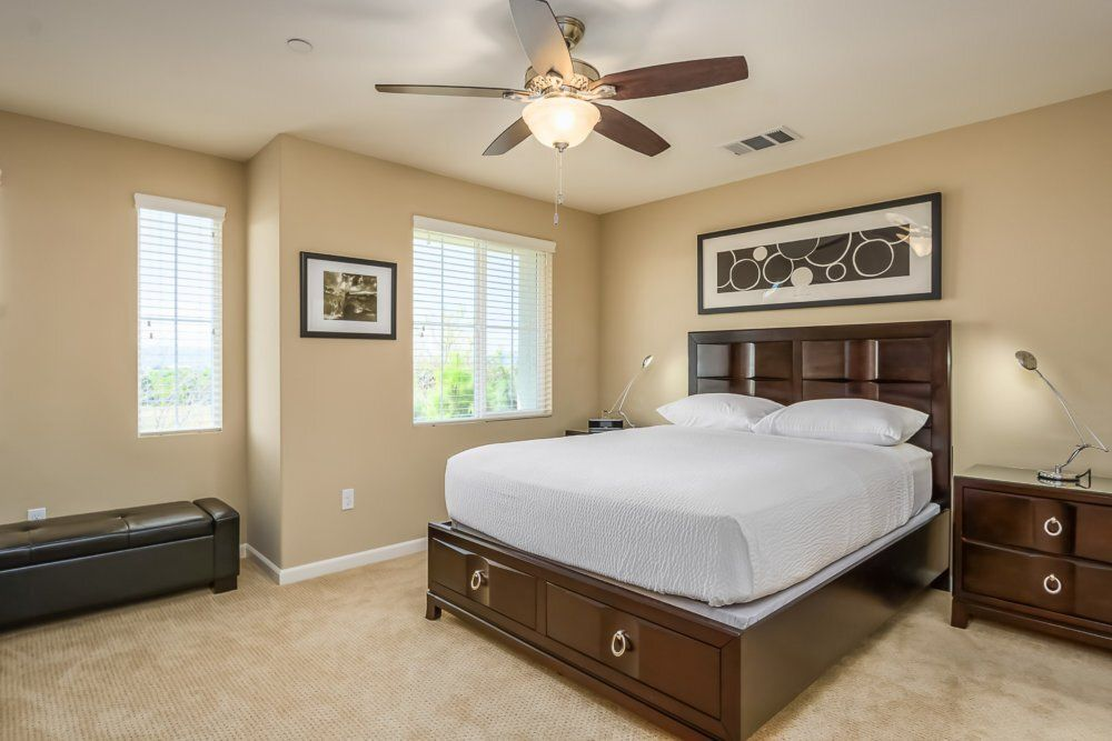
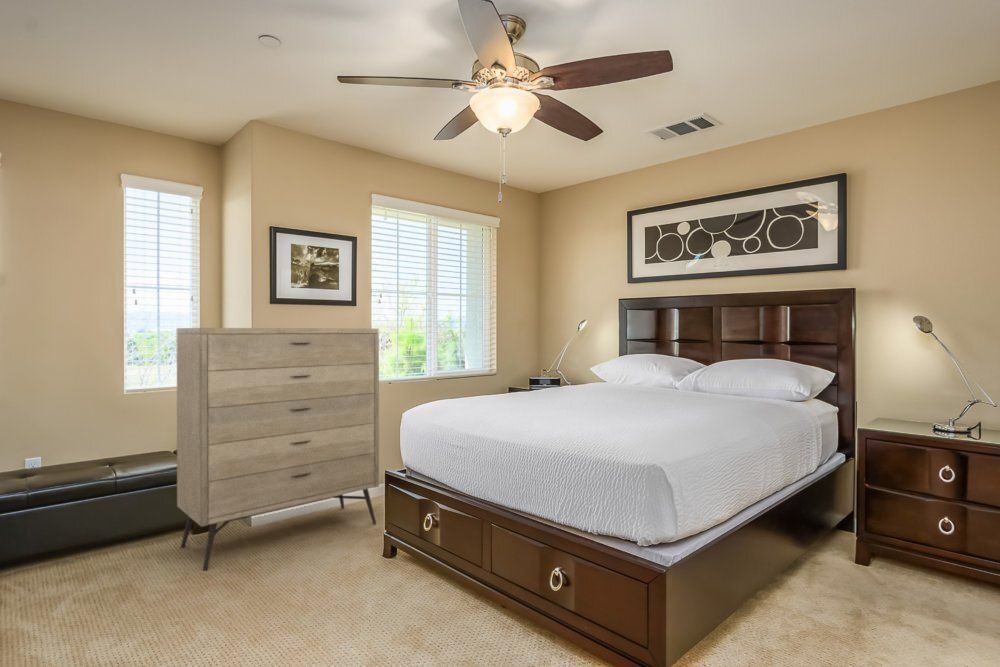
+ dresser (284, 431)
